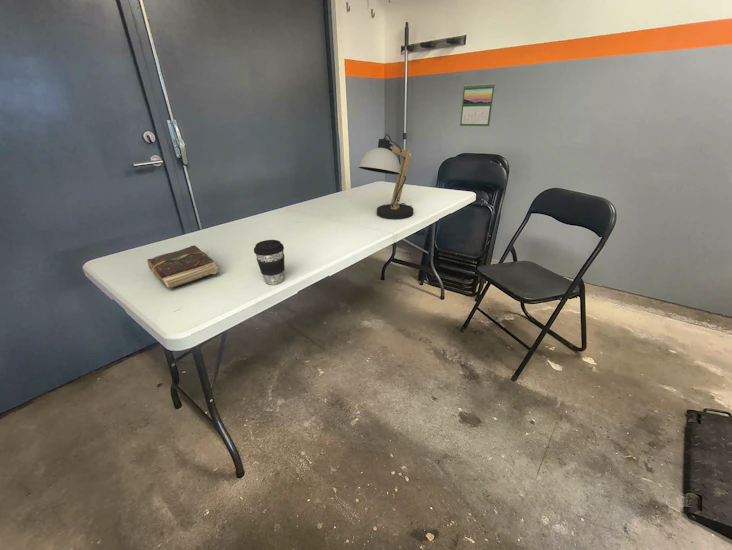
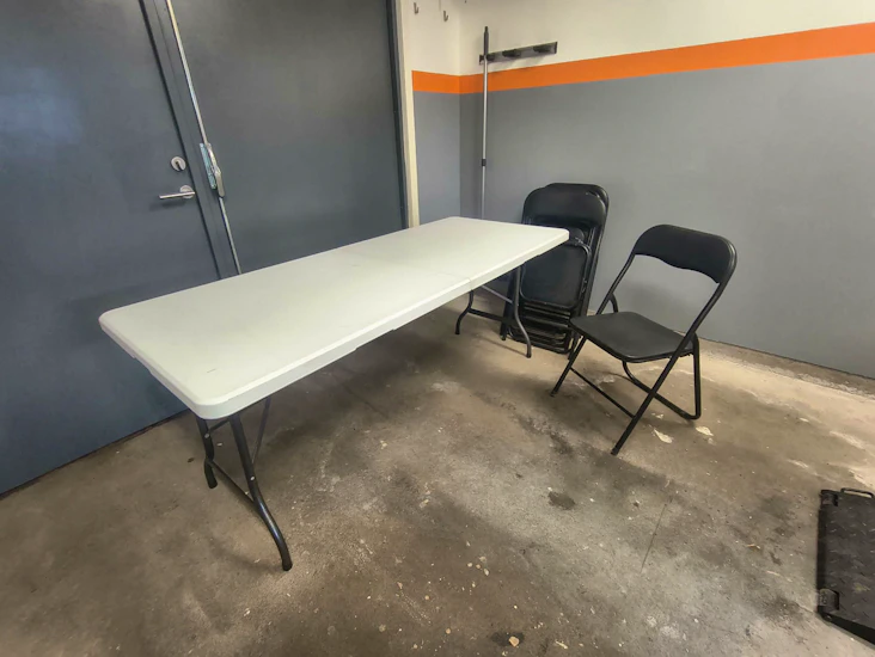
- coffee cup (271, 262)
- calendar (476, 105)
- desk lamp (391, 173)
- book (181, 264)
